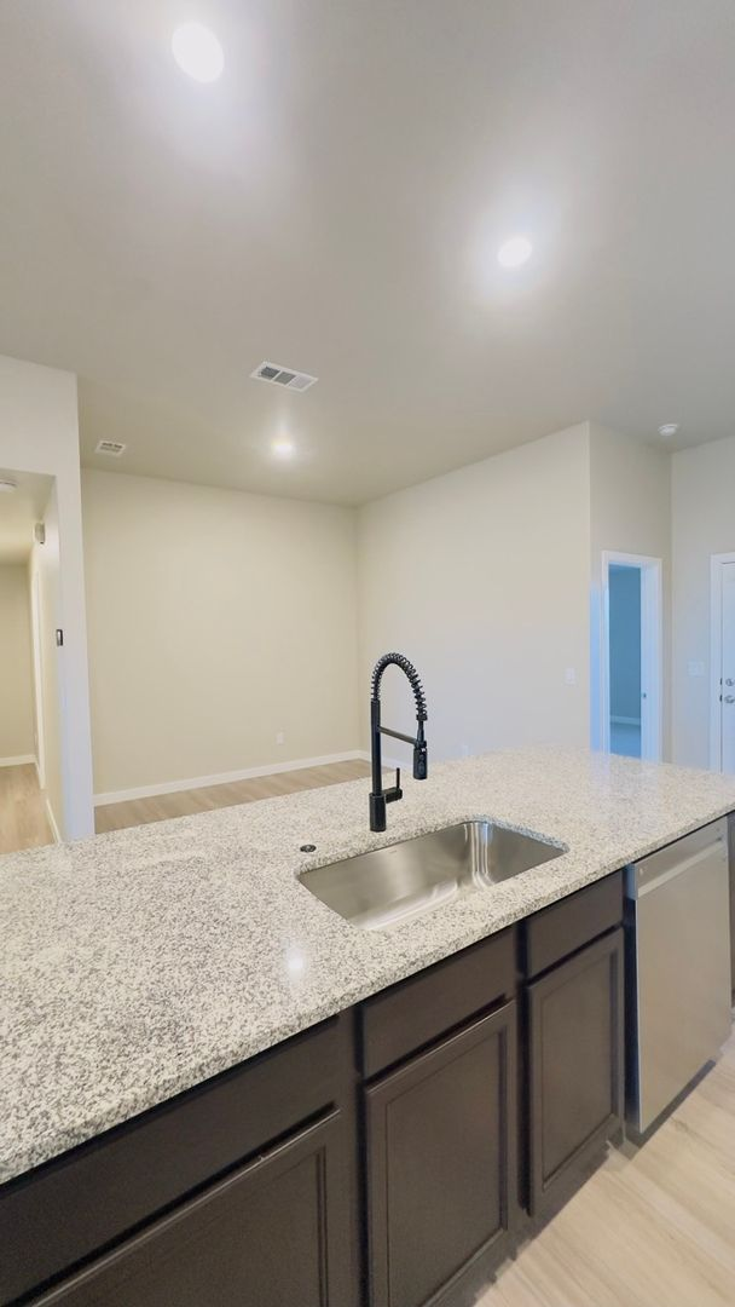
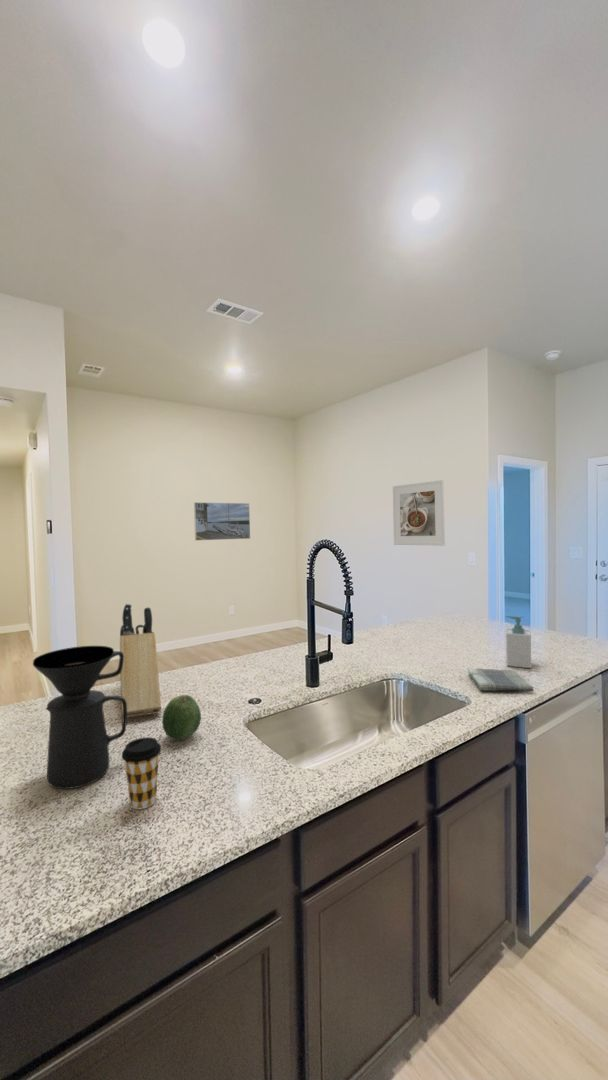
+ knife block (137, 653)
+ dish towel (498, 678)
+ soap bottle (518, 640)
+ coffee maker (77, 714)
+ fruit (181, 716)
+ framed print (417, 514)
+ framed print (223, 521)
+ coffee cup (142, 773)
